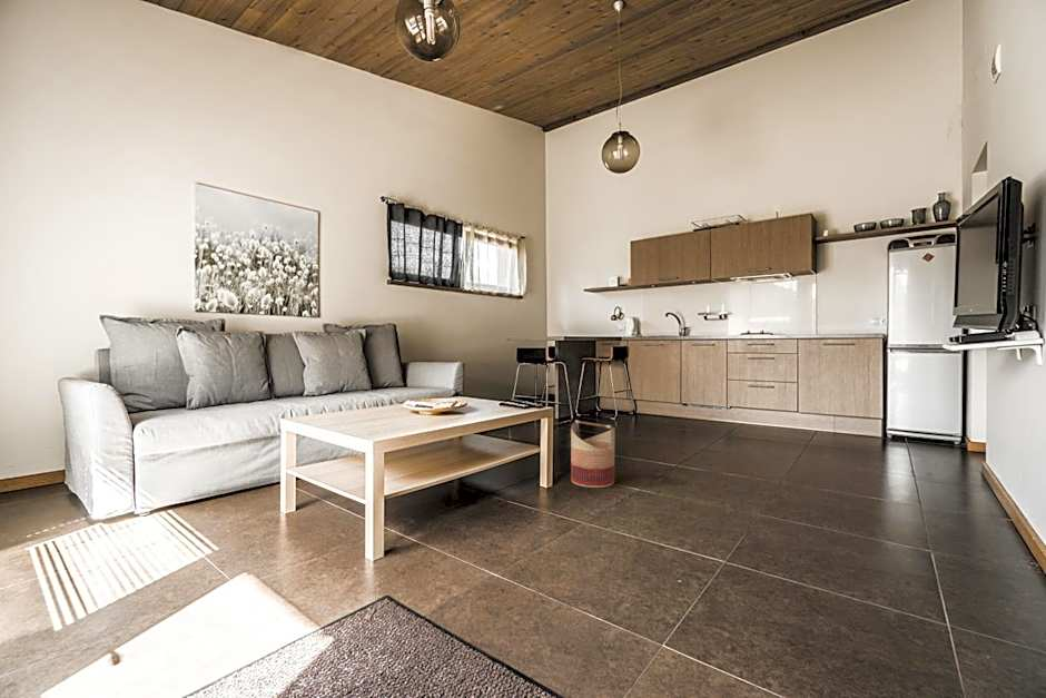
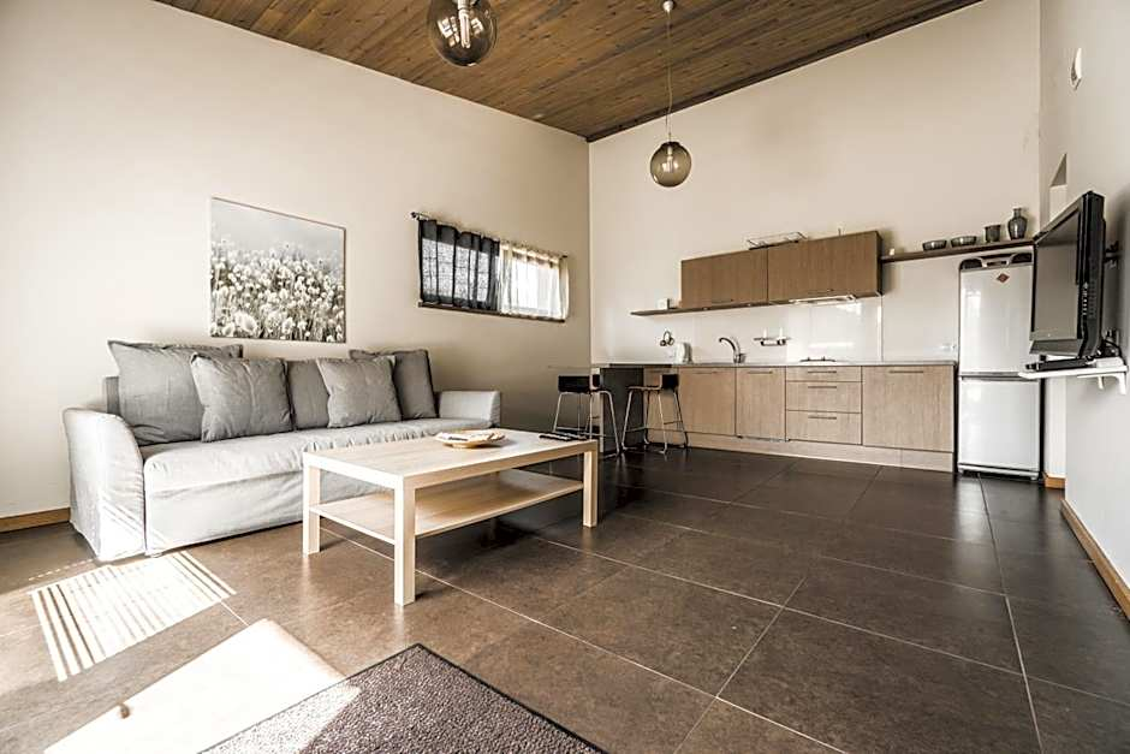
- basket (592, 452)
